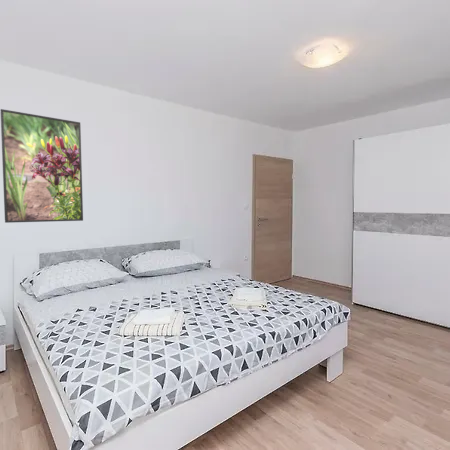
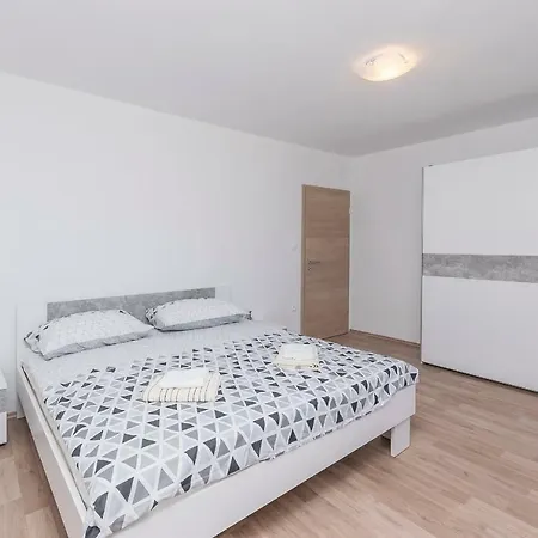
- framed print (45, 169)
